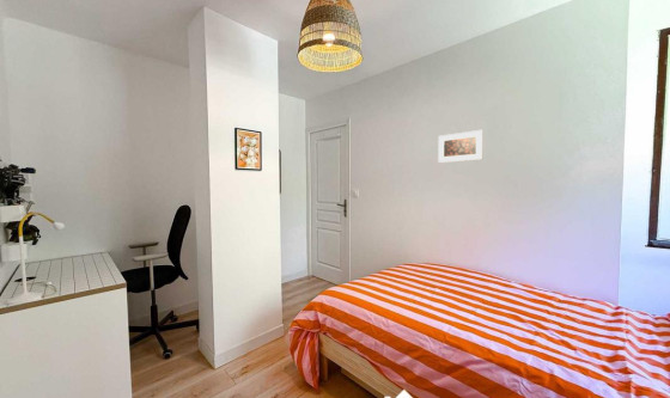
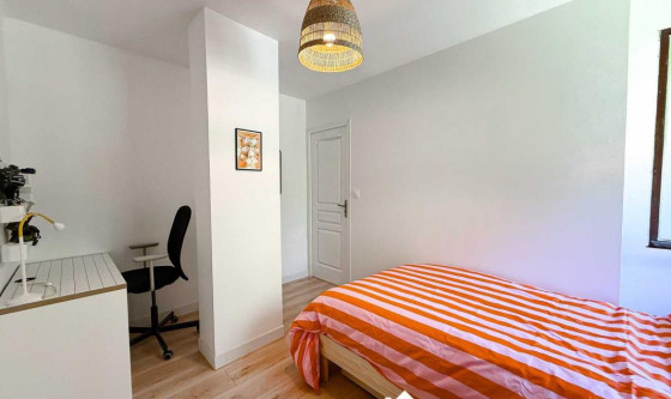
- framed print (459, 147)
